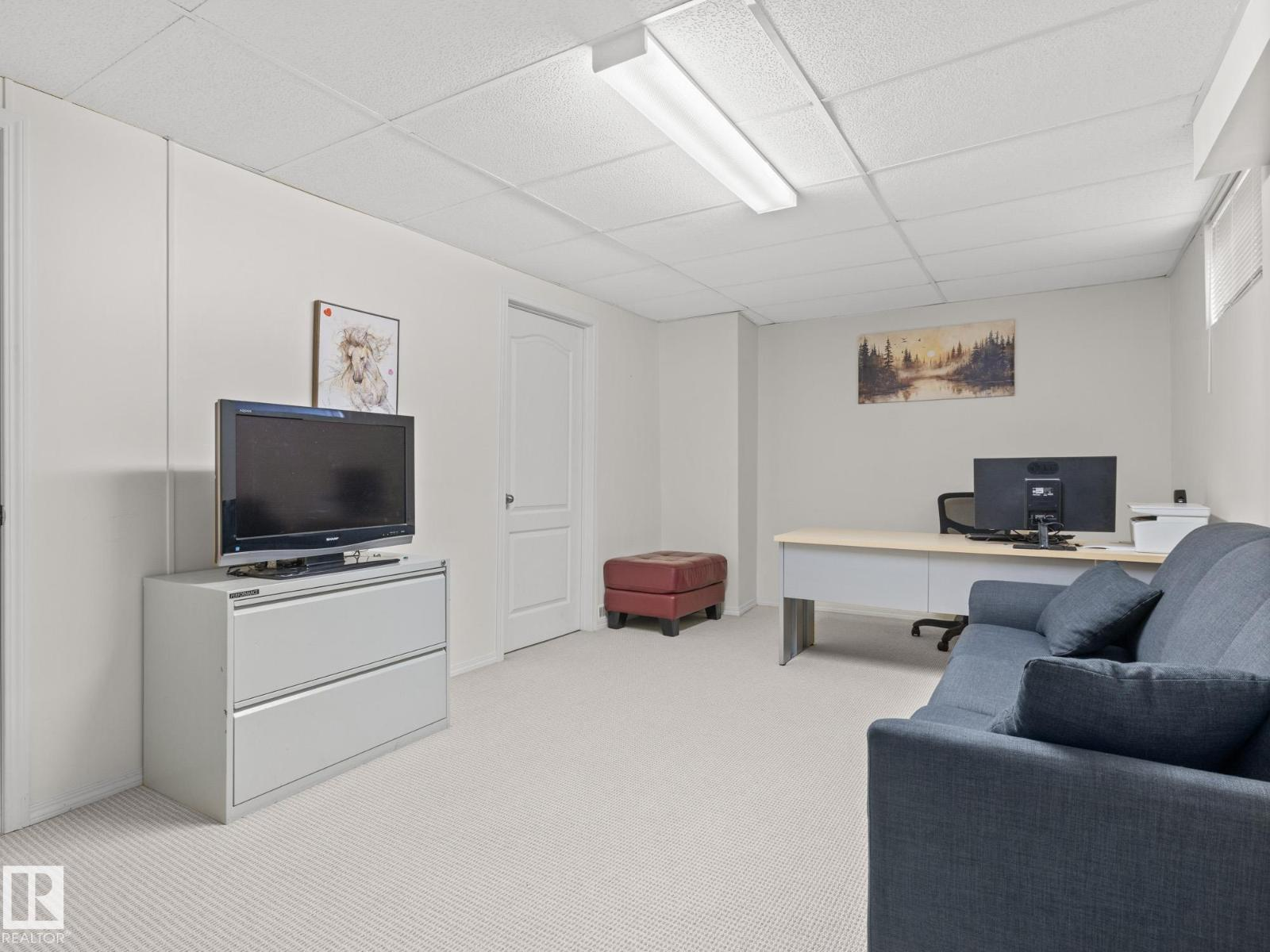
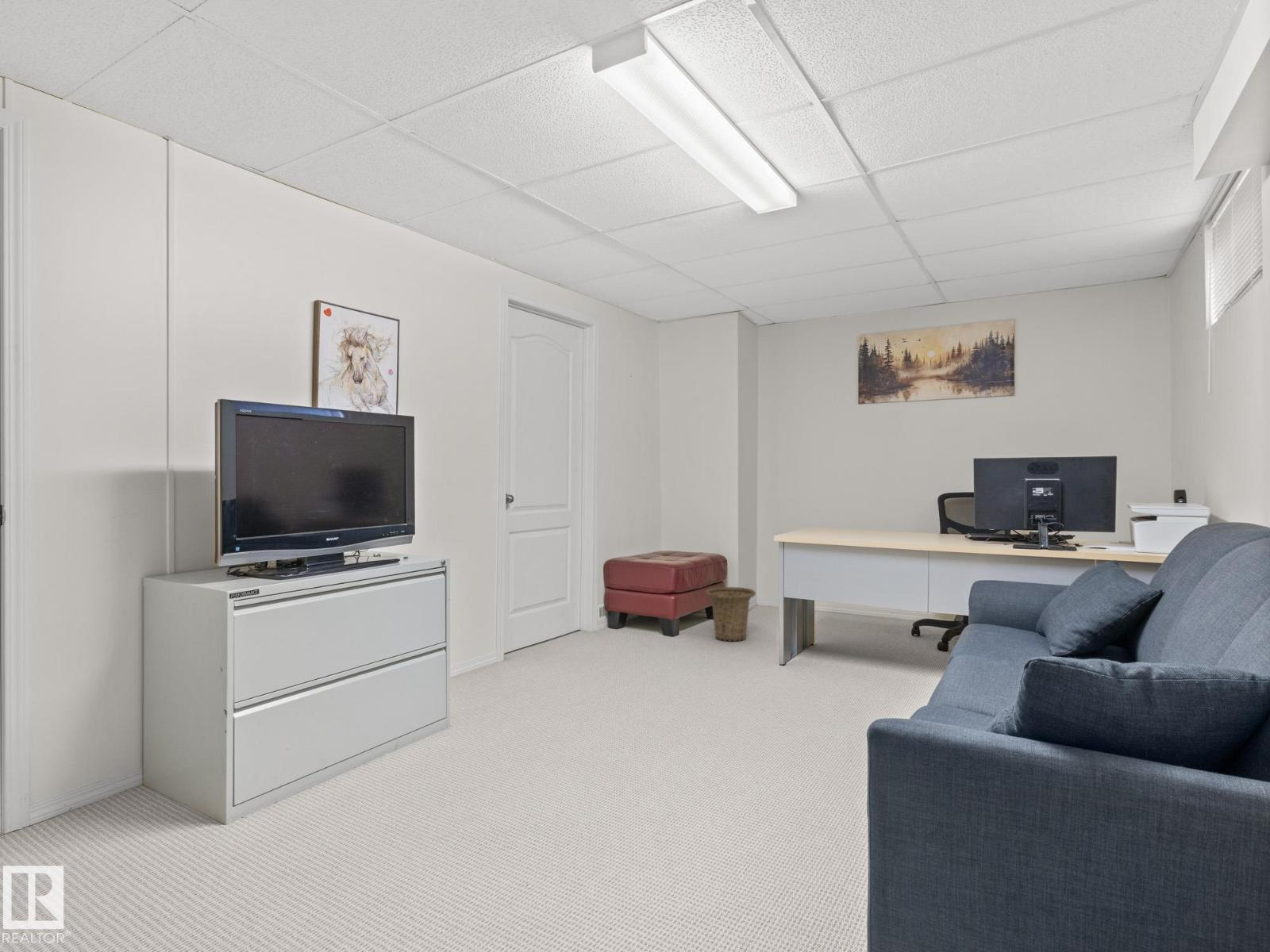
+ basket (730, 614)
